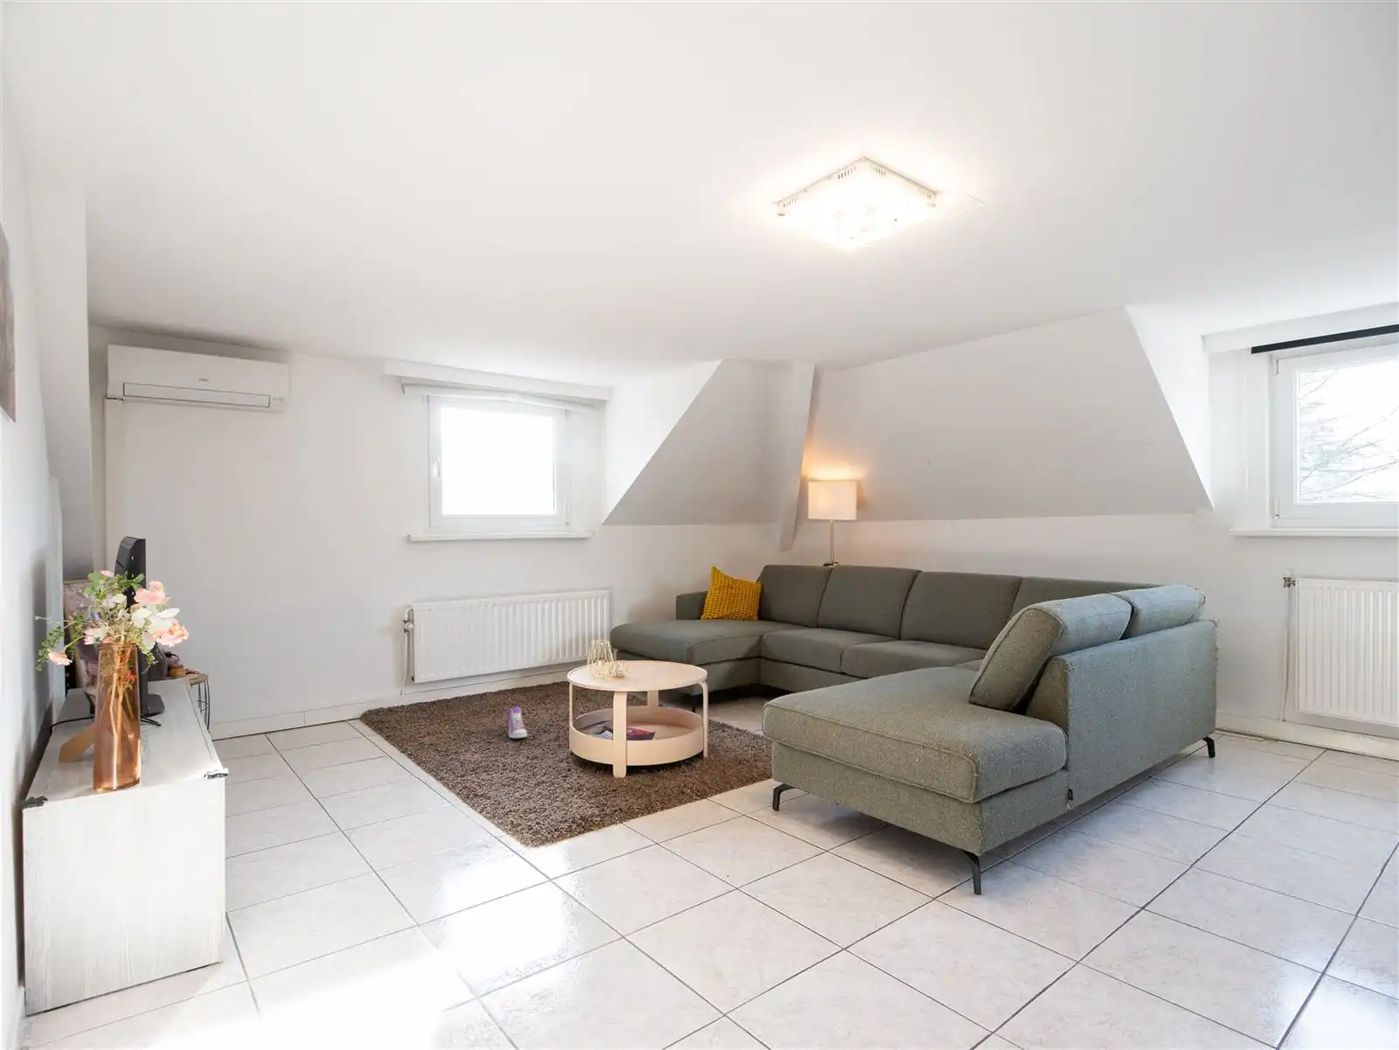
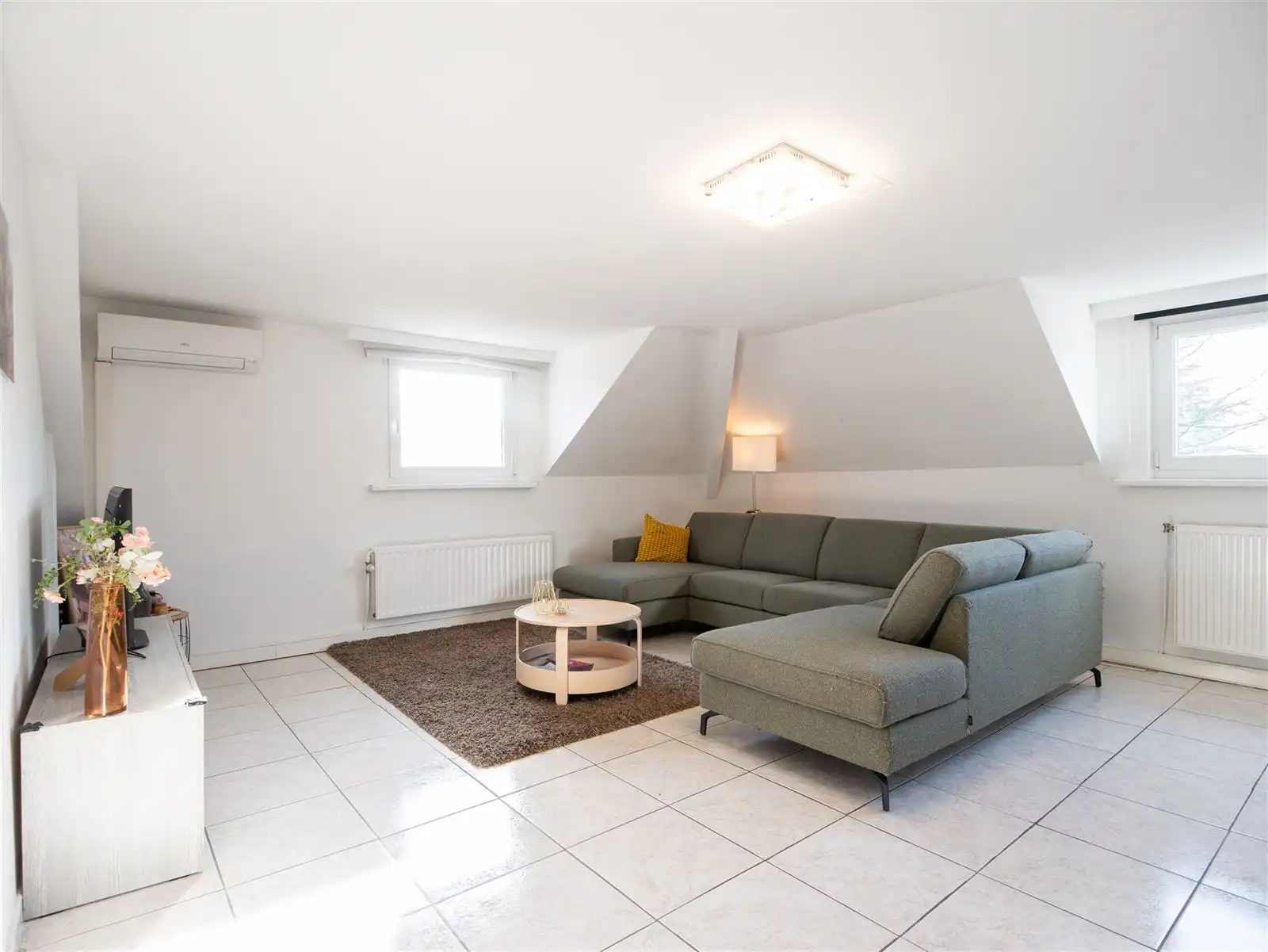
- sneaker (516, 721)
